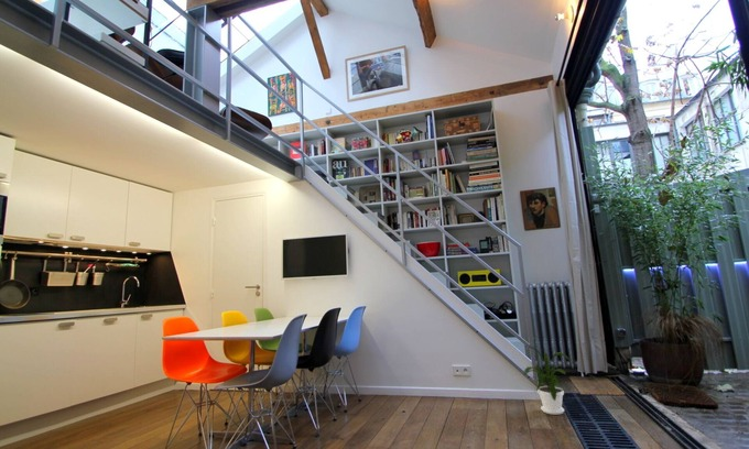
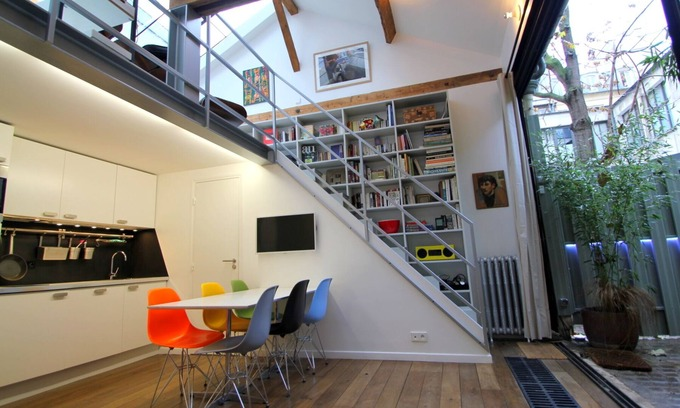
- house plant (546, 377)
